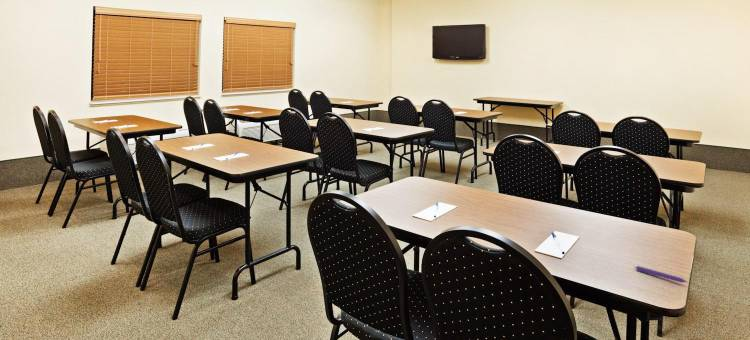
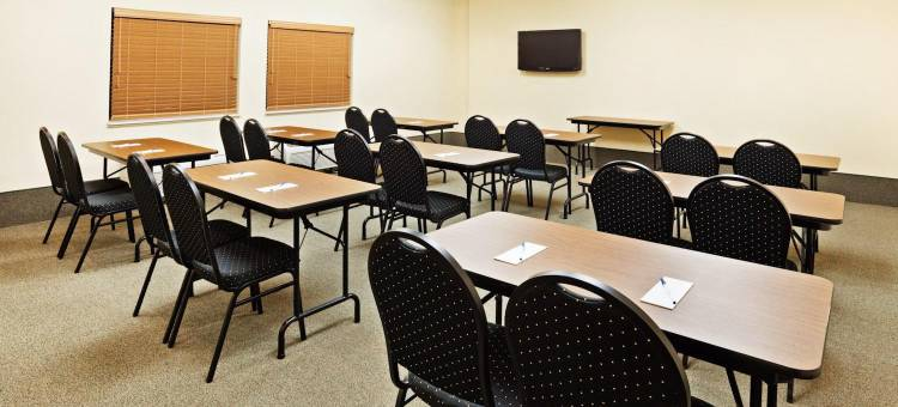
- pen (660, 274)
